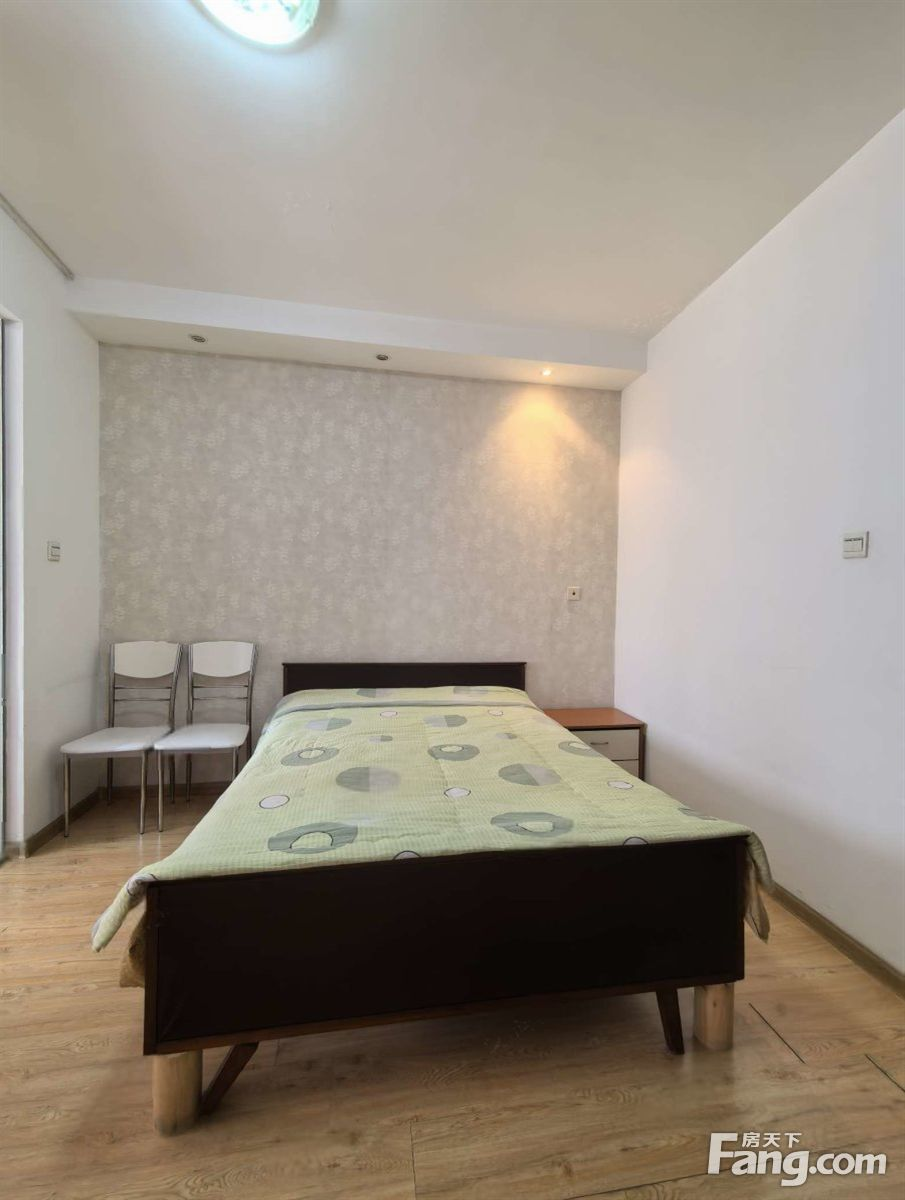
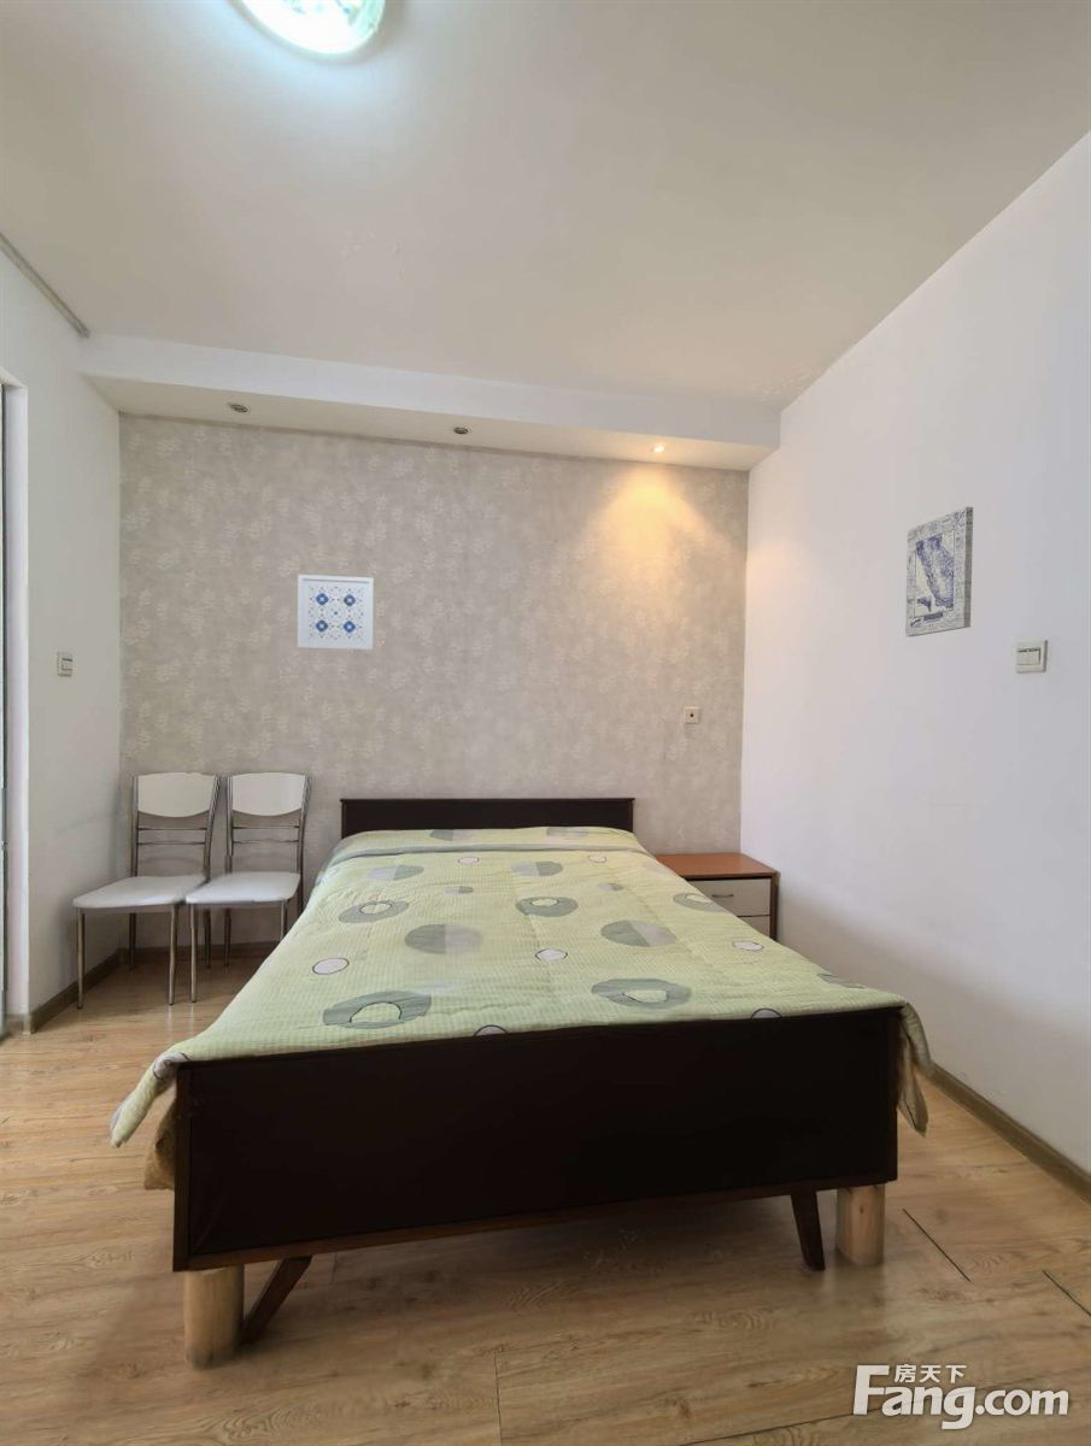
+ wall art (335, 612)
+ wall art (937, 575)
